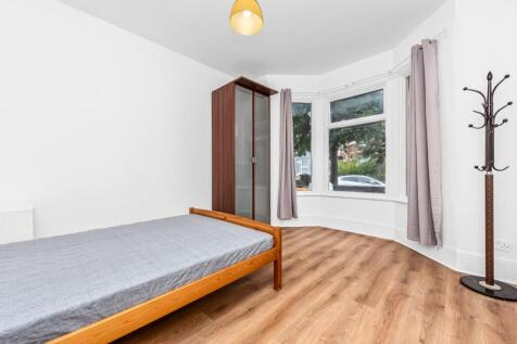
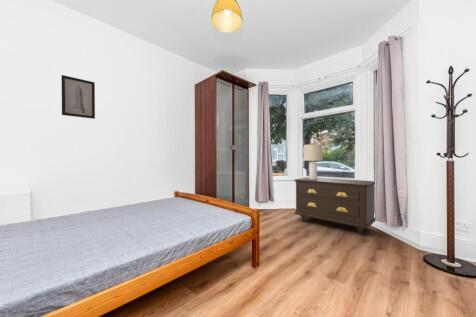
+ wall art (78, 97)
+ lamp (313, 161)
+ dresser (332, 202)
